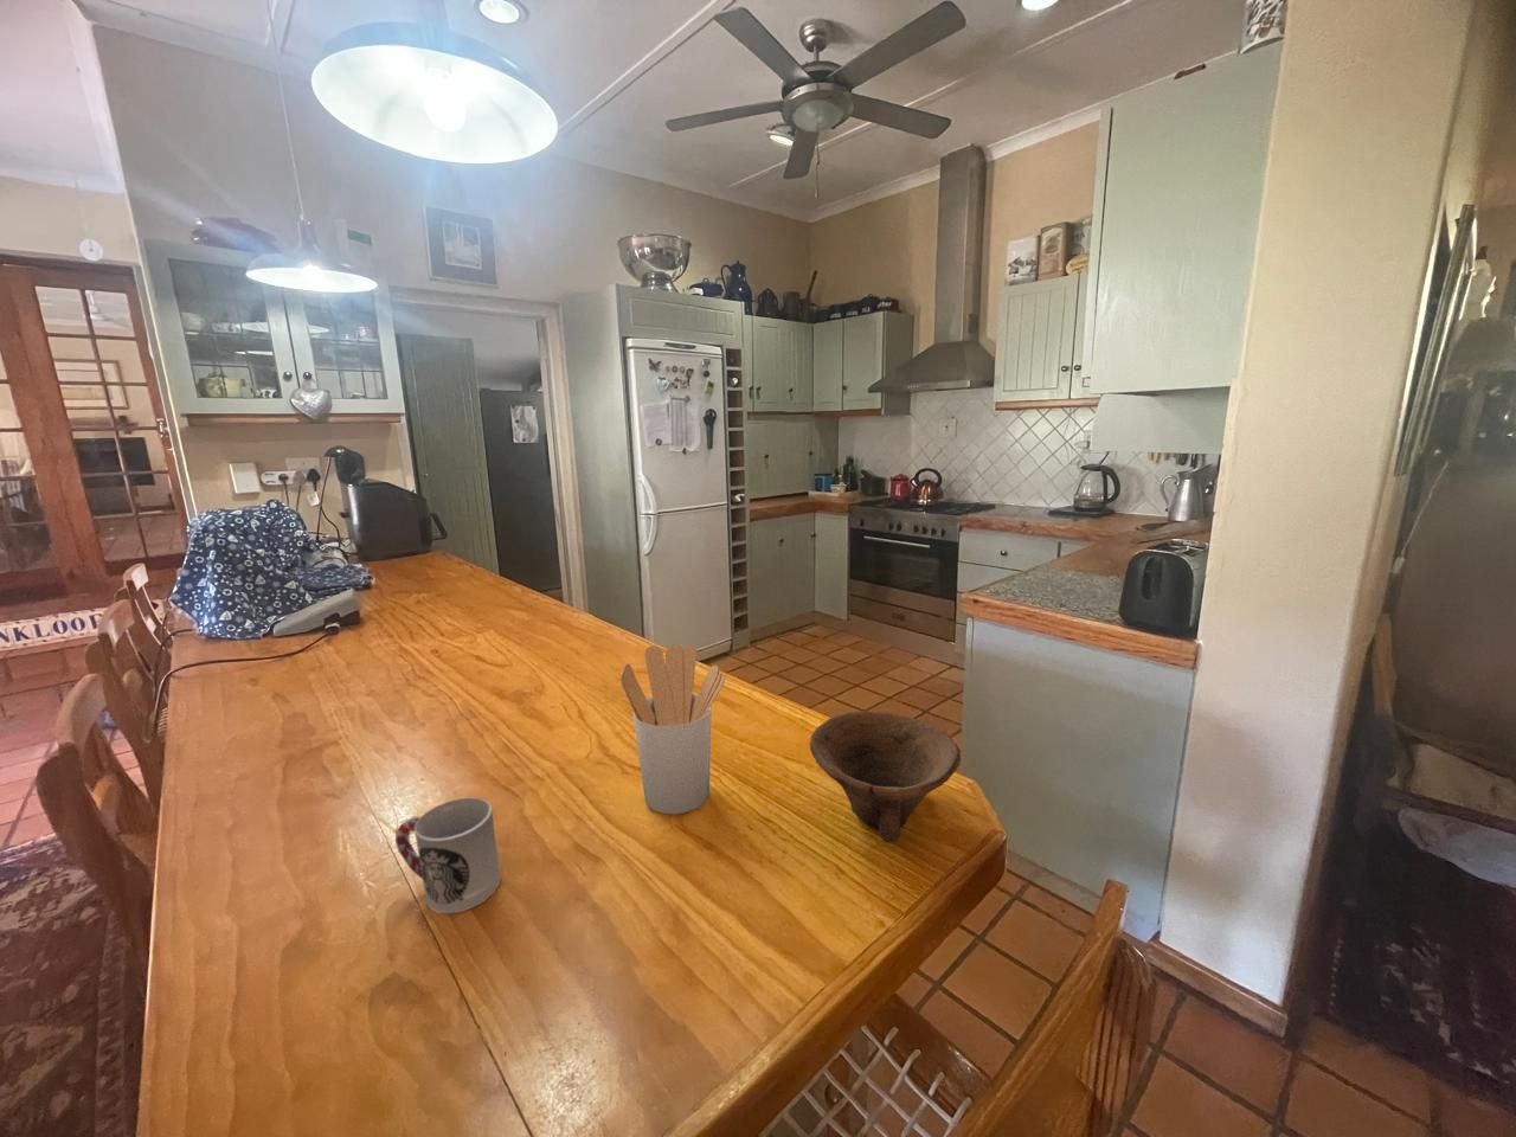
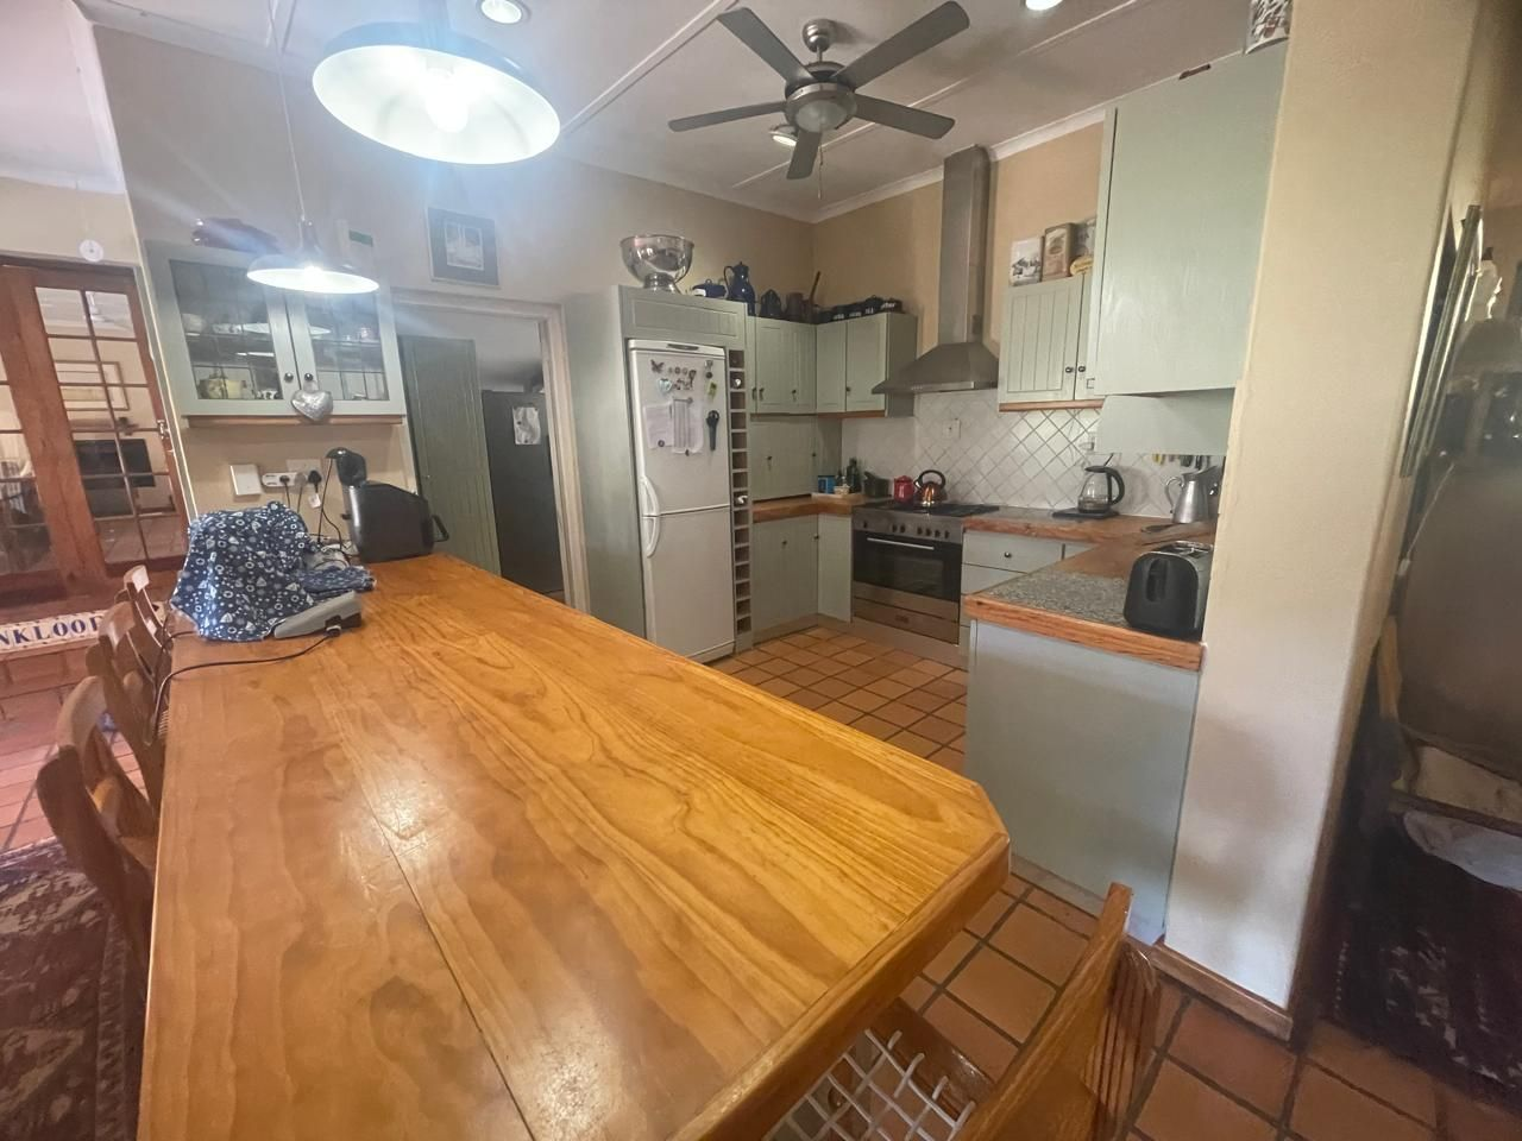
- cup (444, 852)
- bowl (882, 778)
- utensil holder (673, 721)
